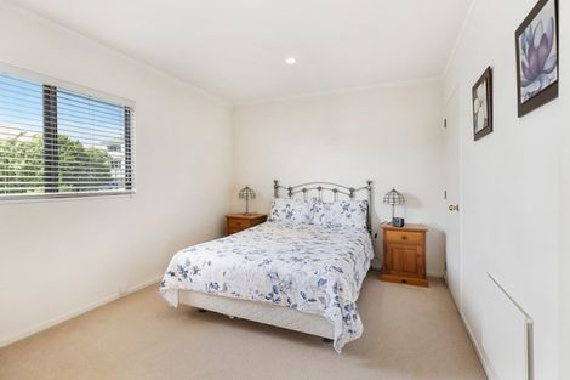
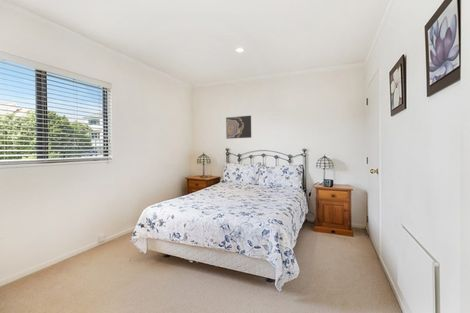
+ wall art (238, 127)
